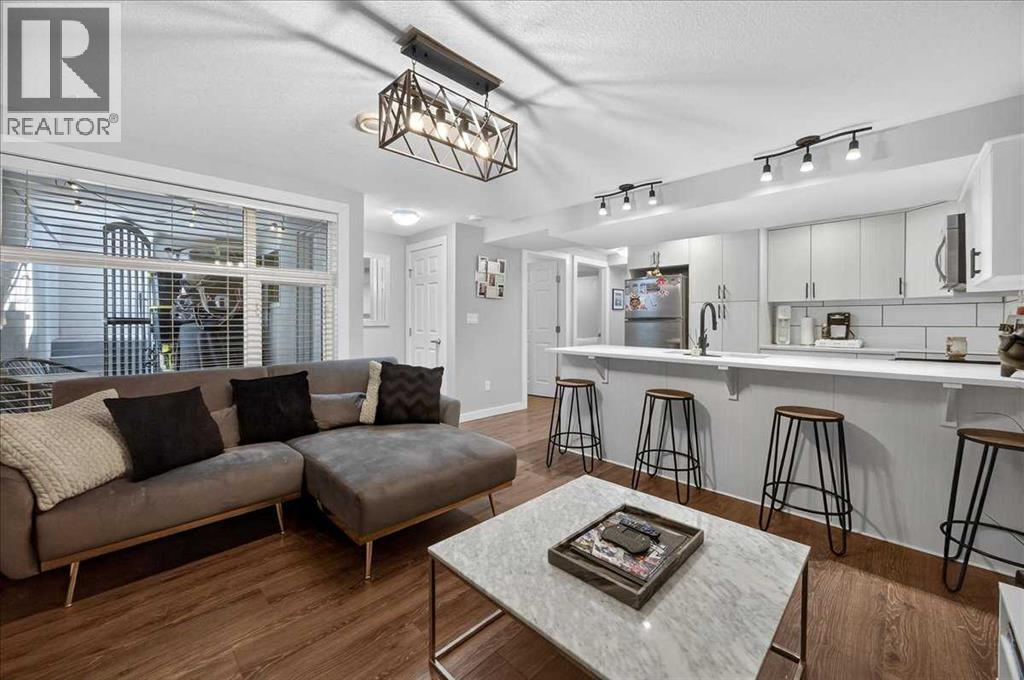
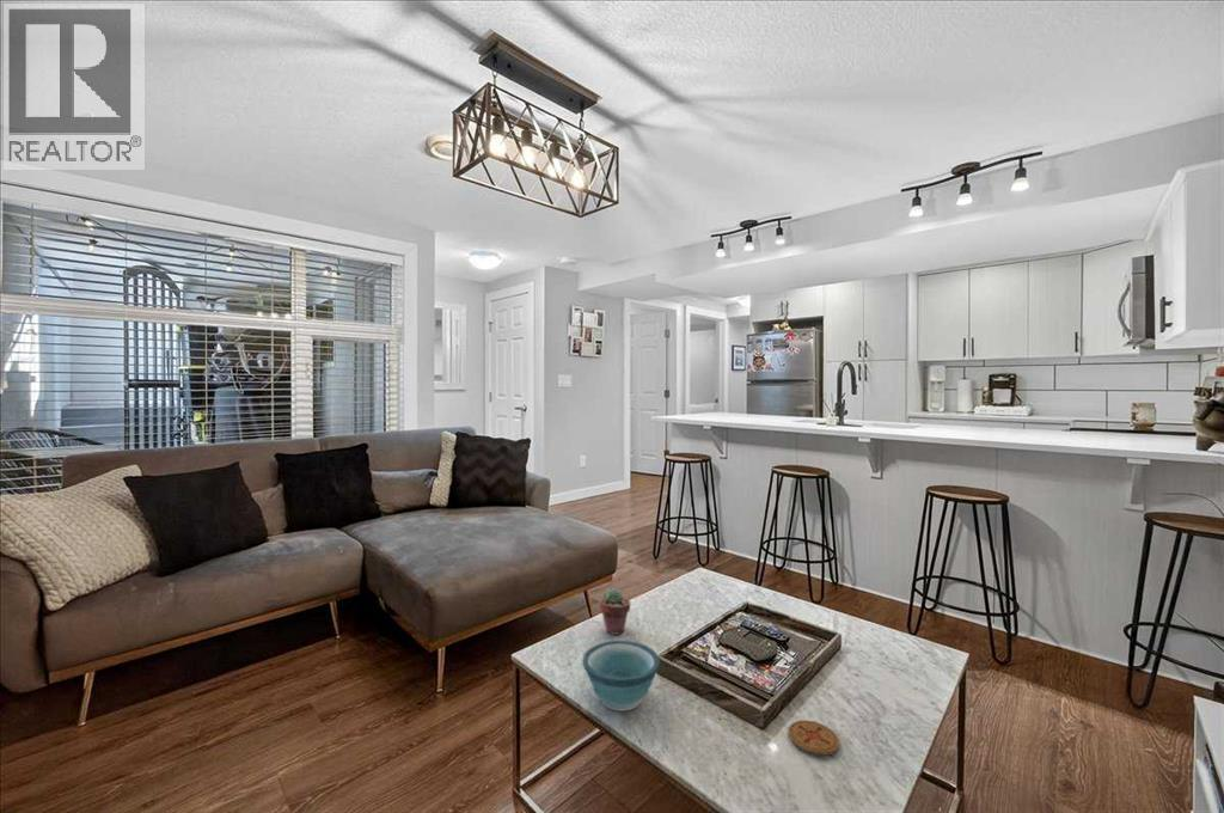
+ coaster (813, 736)
+ bowl (620, 678)
+ potted succulent (614, 609)
